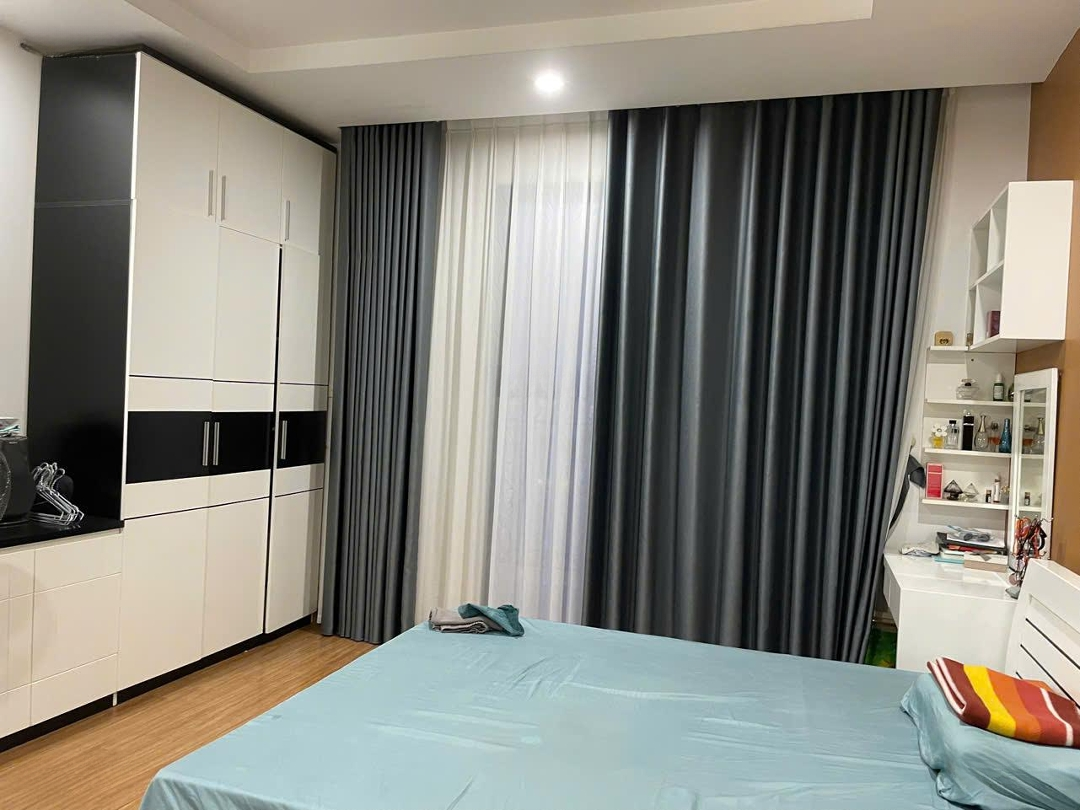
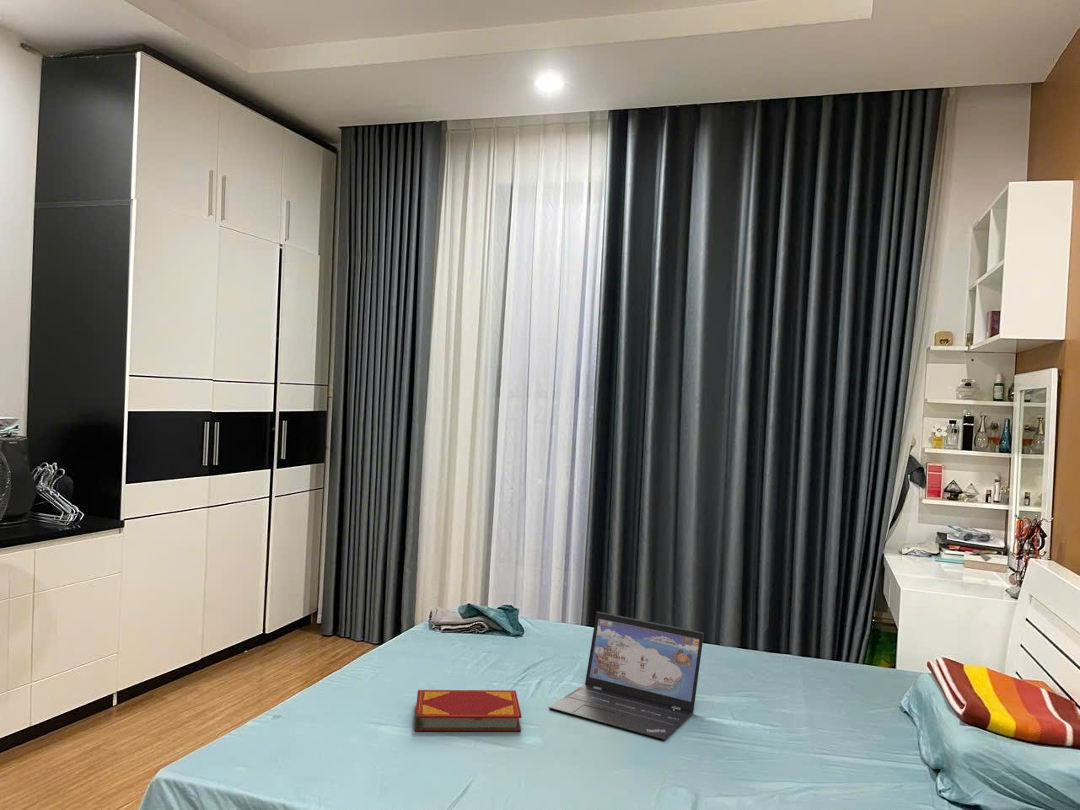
+ laptop (627, 671)
+ hardback book (467, 709)
